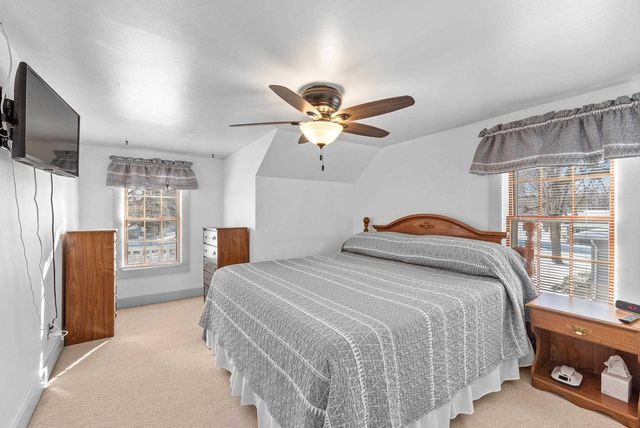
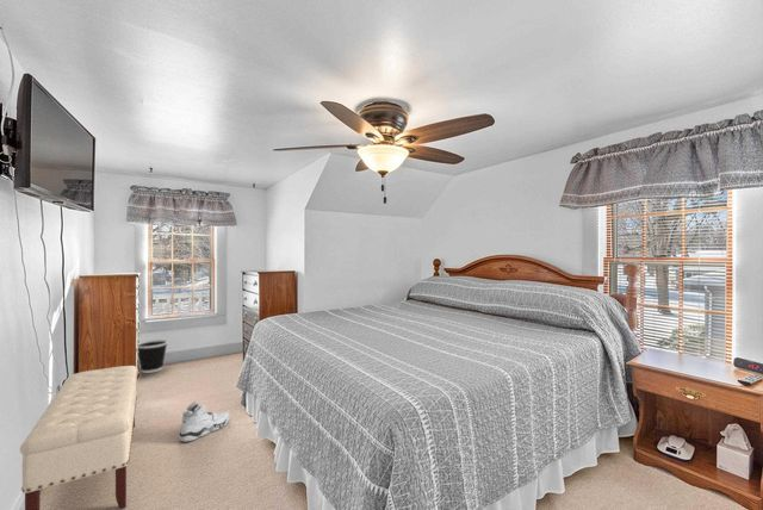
+ sneaker (205, 415)
+ bench (93, 429)
+ wastebasket (151, 356)
